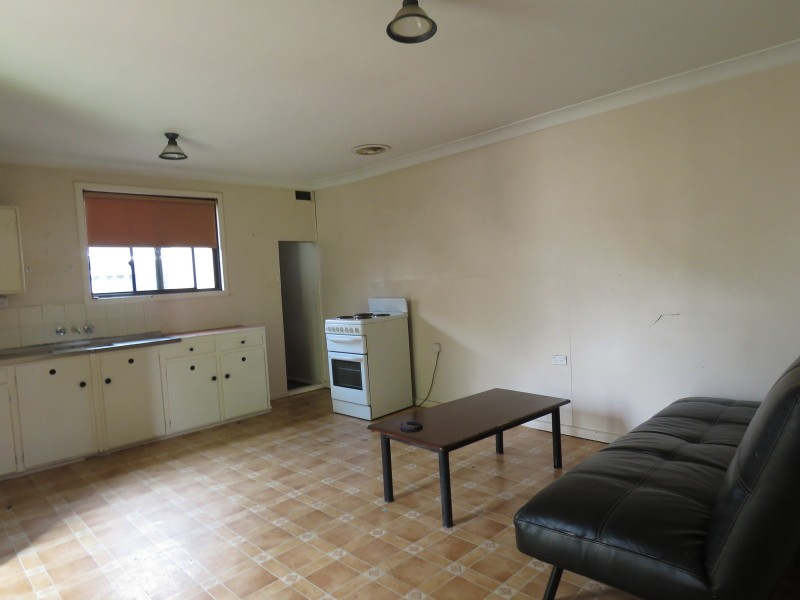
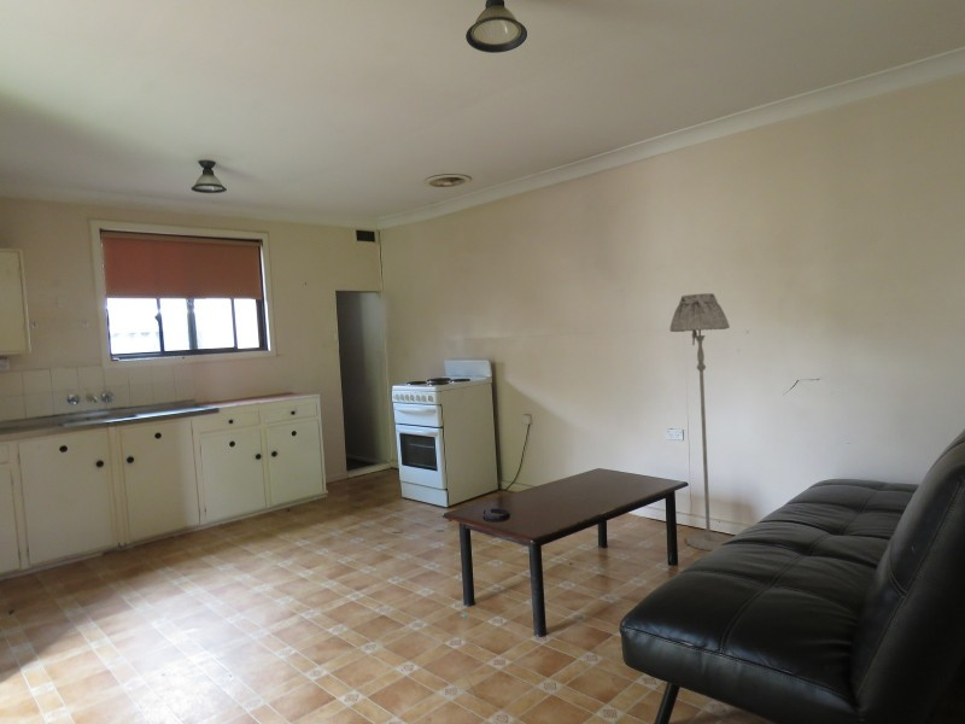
+ floor lamp (702, 419)
